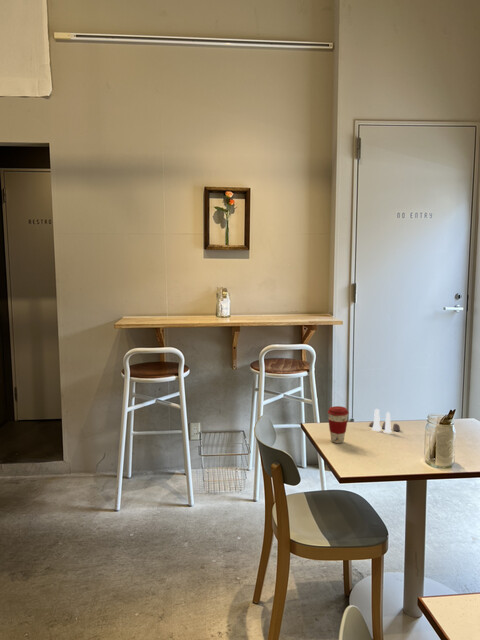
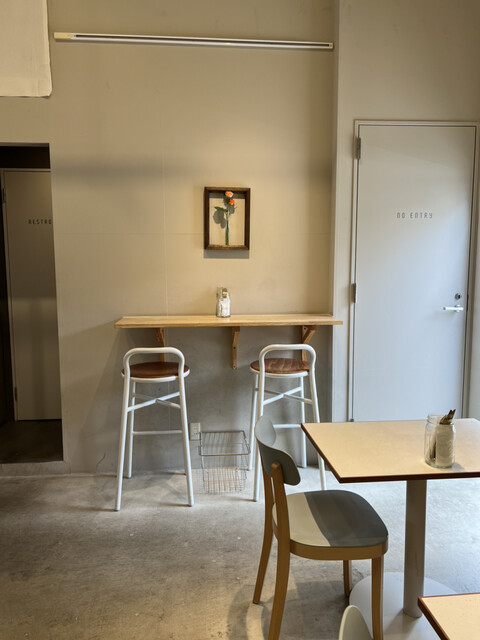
- salt and pepper shaker set (386, 418)
- coffee cup (337, 424)
